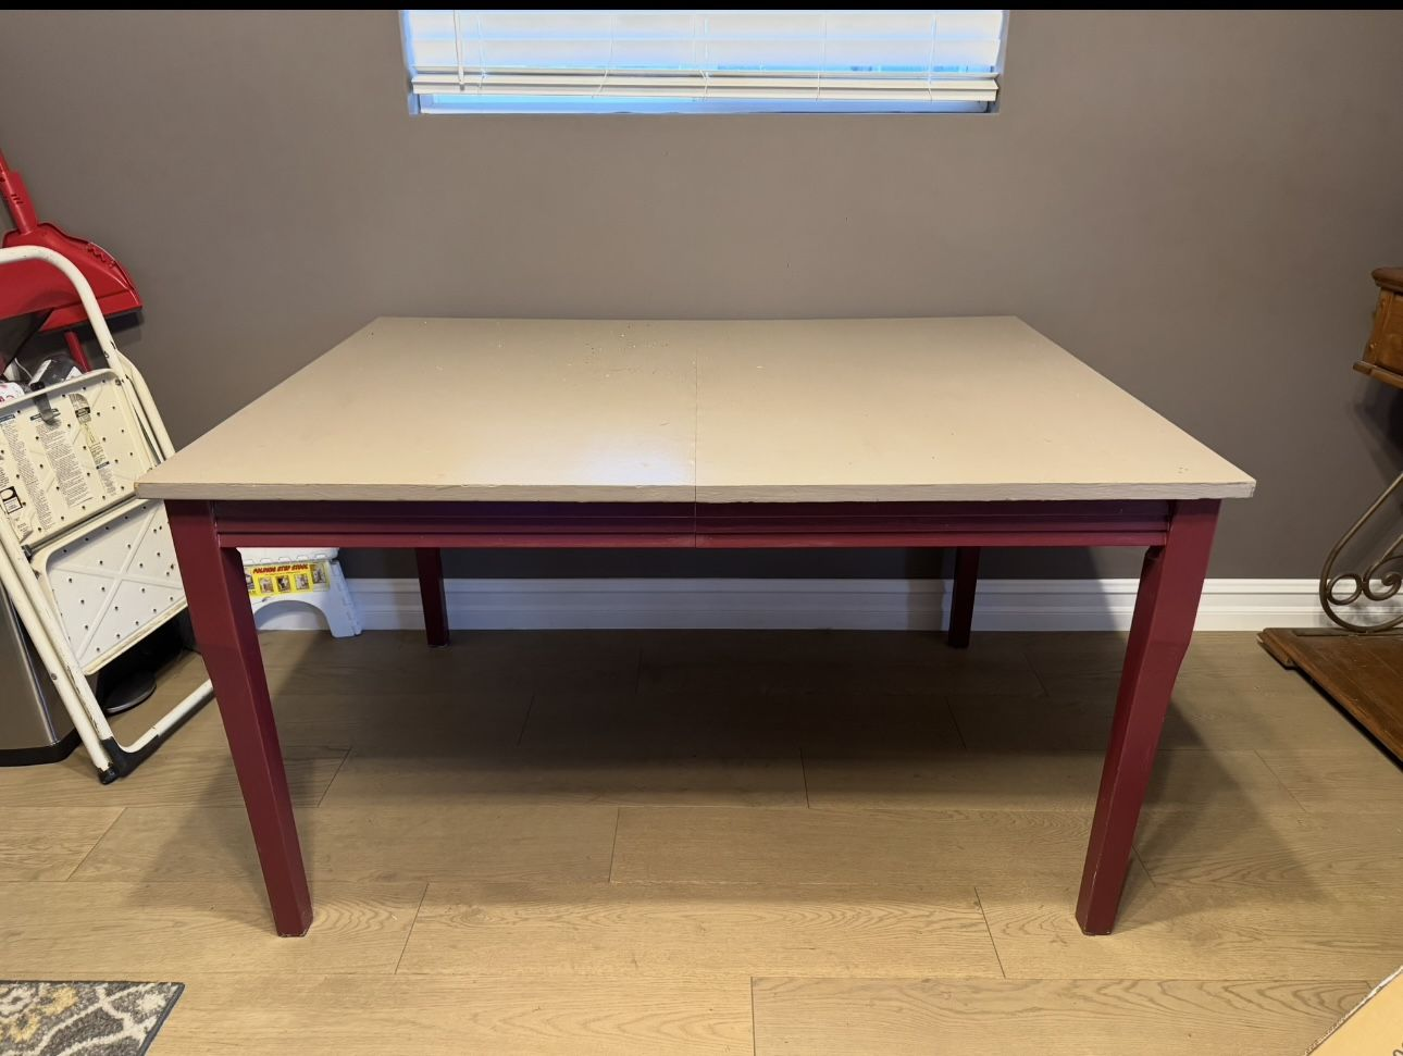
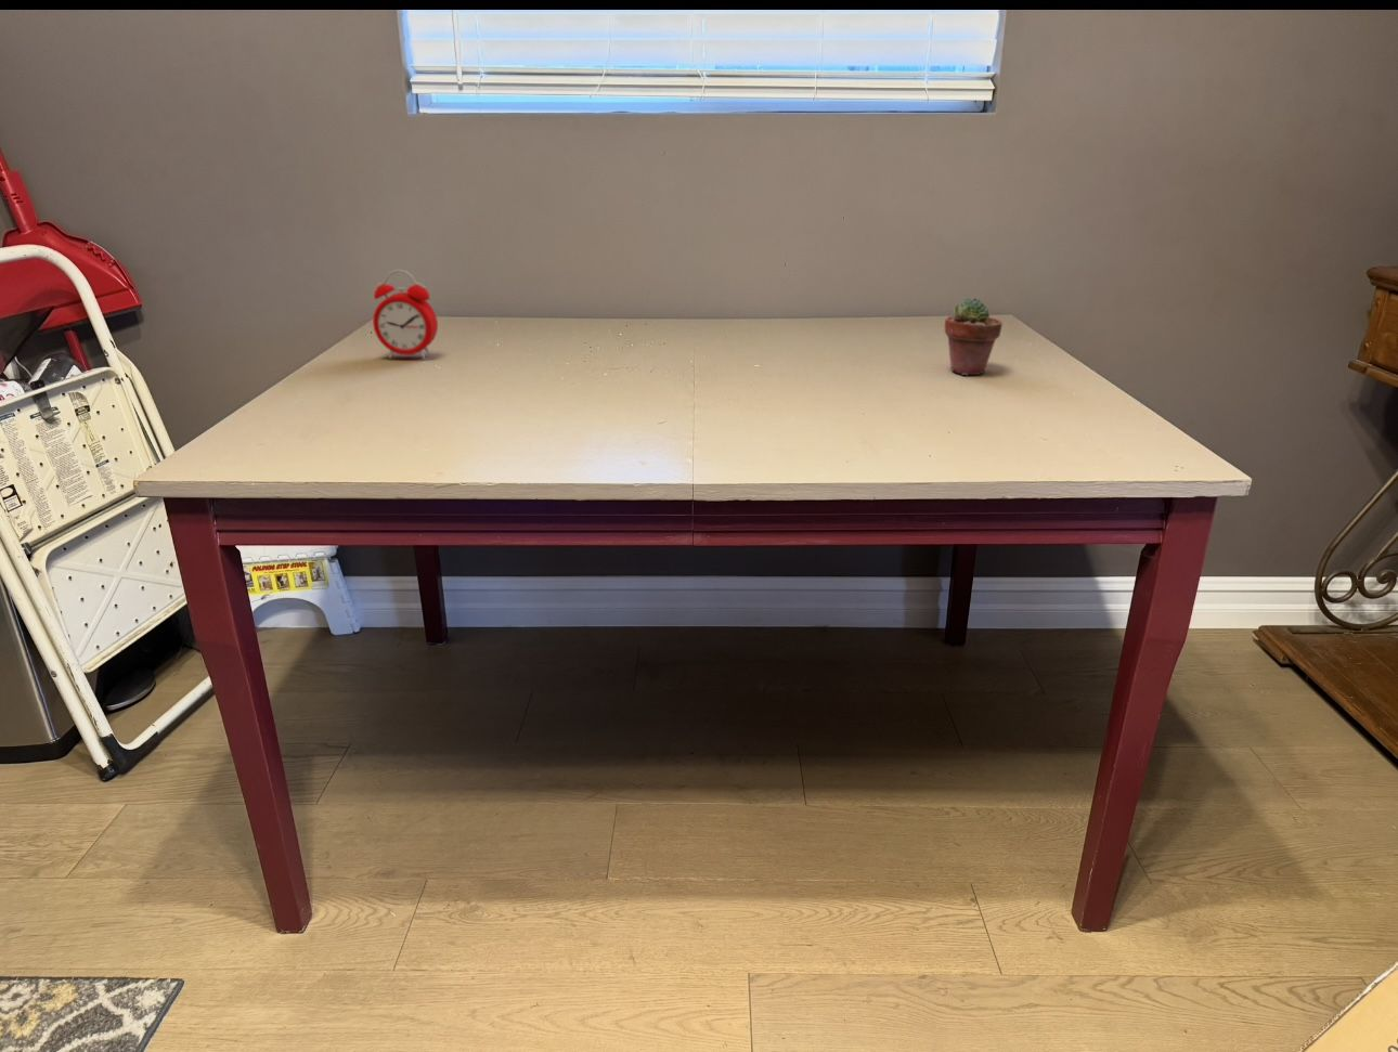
+ potted succulent (971, 334)
+ alarm clock (404, 313)
